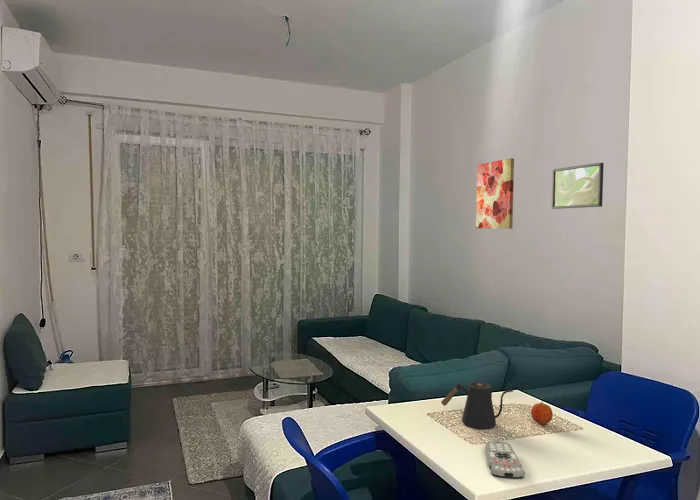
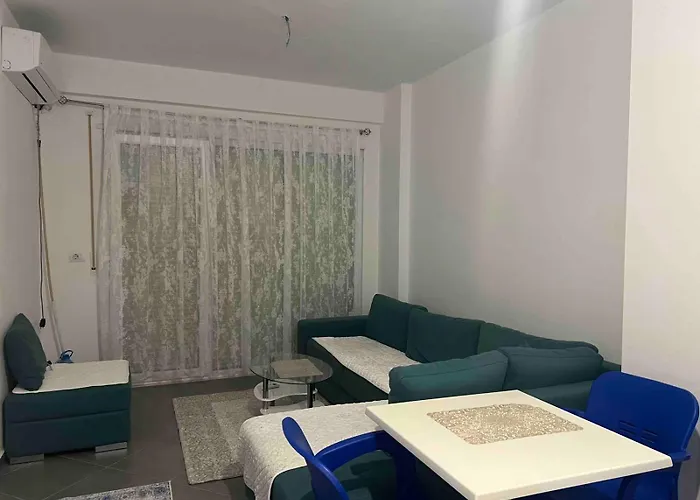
- remote control (502, 458)
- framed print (576, 187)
- kettle (476, 403)
- fruit (541, 412)
- wall art (494, 195)
